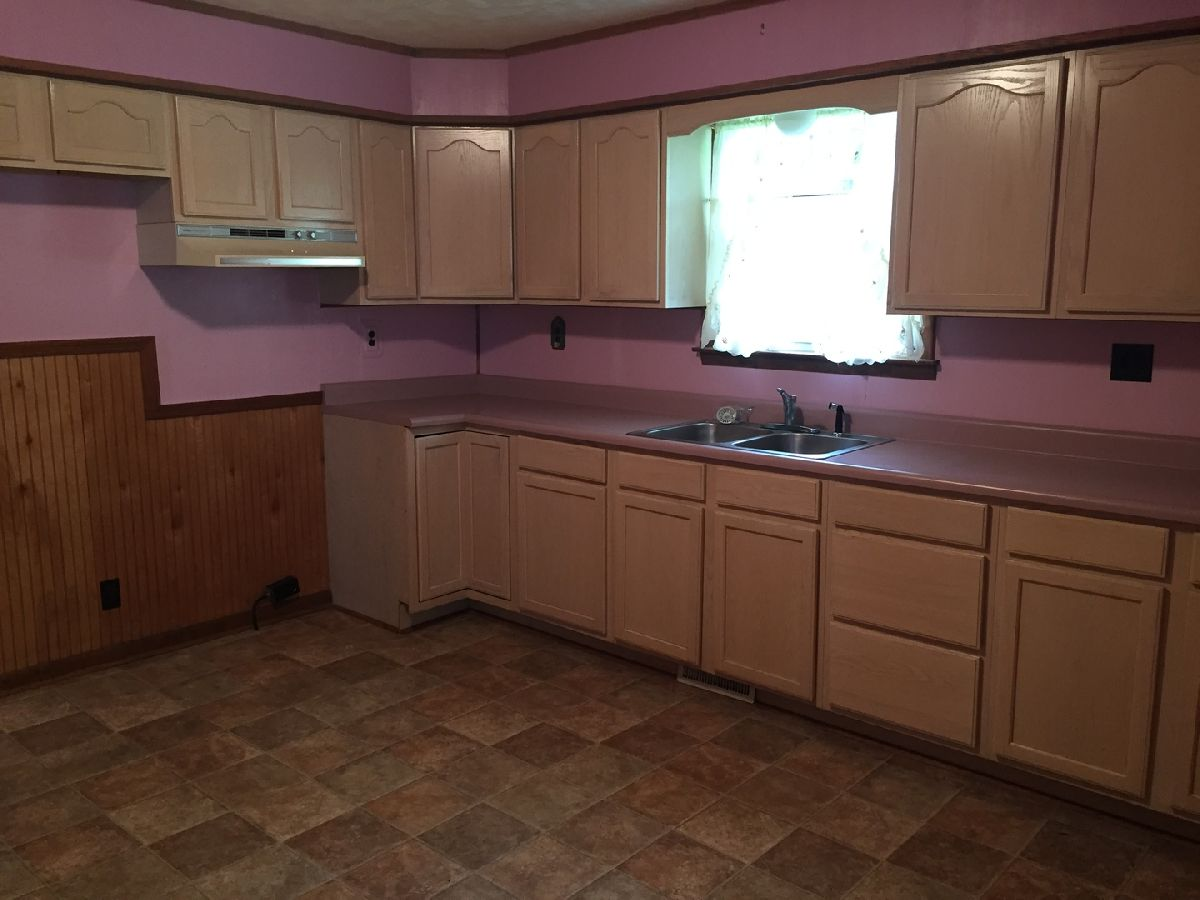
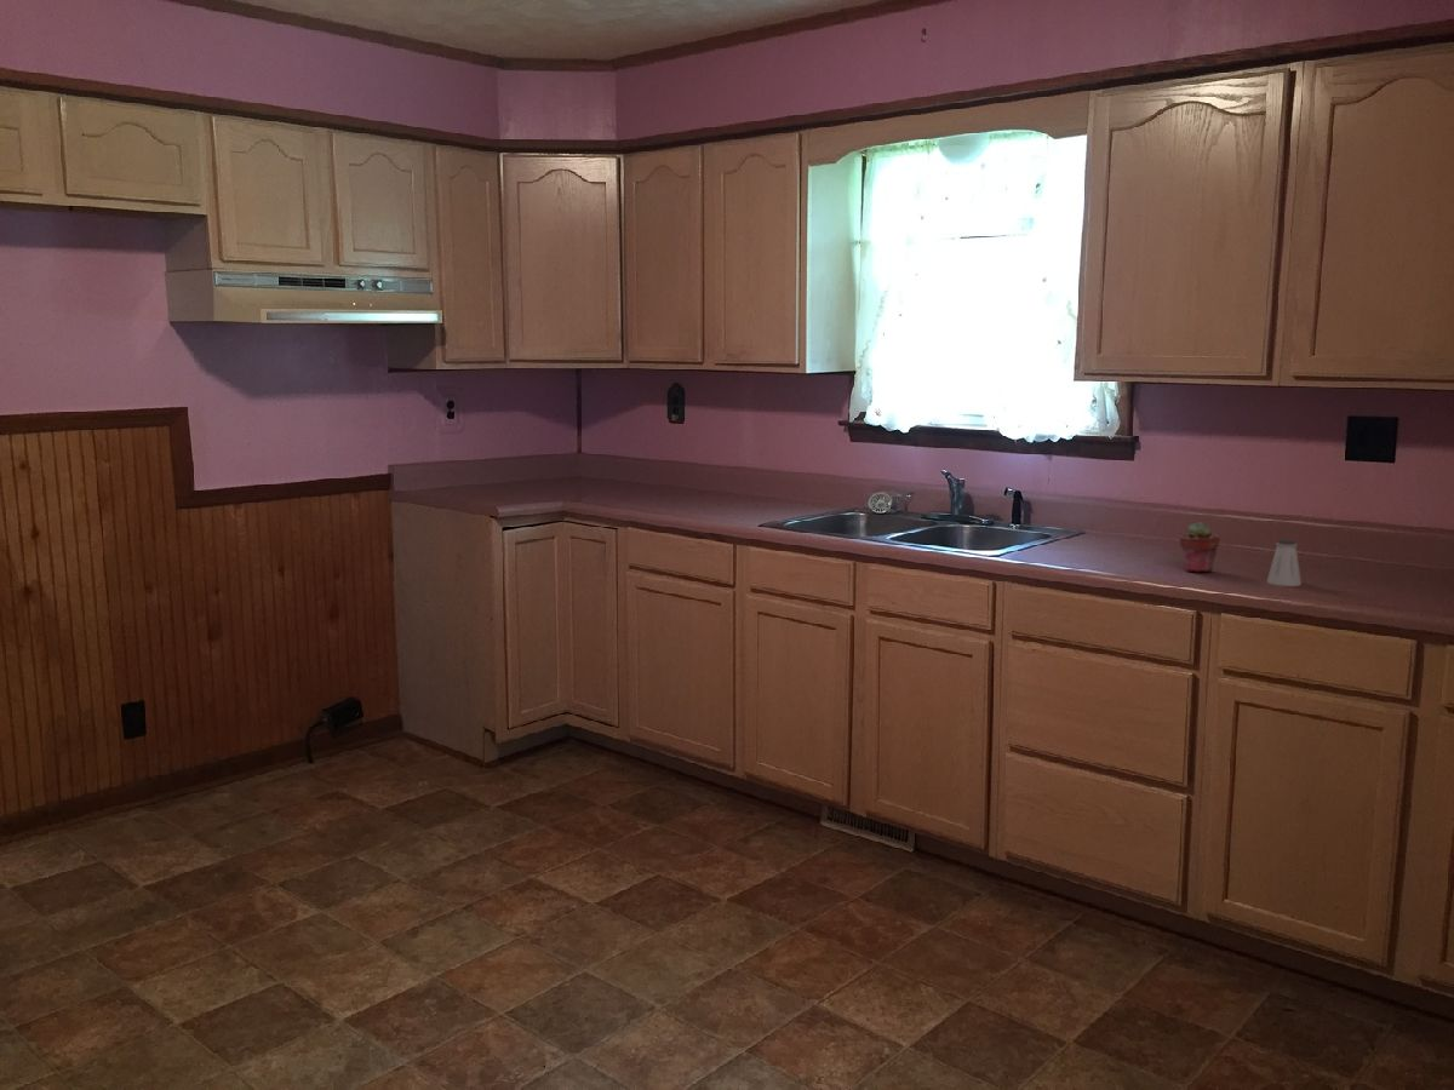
+ saltshaker (1284, 562)
+ potted succulent (1198, 545)
